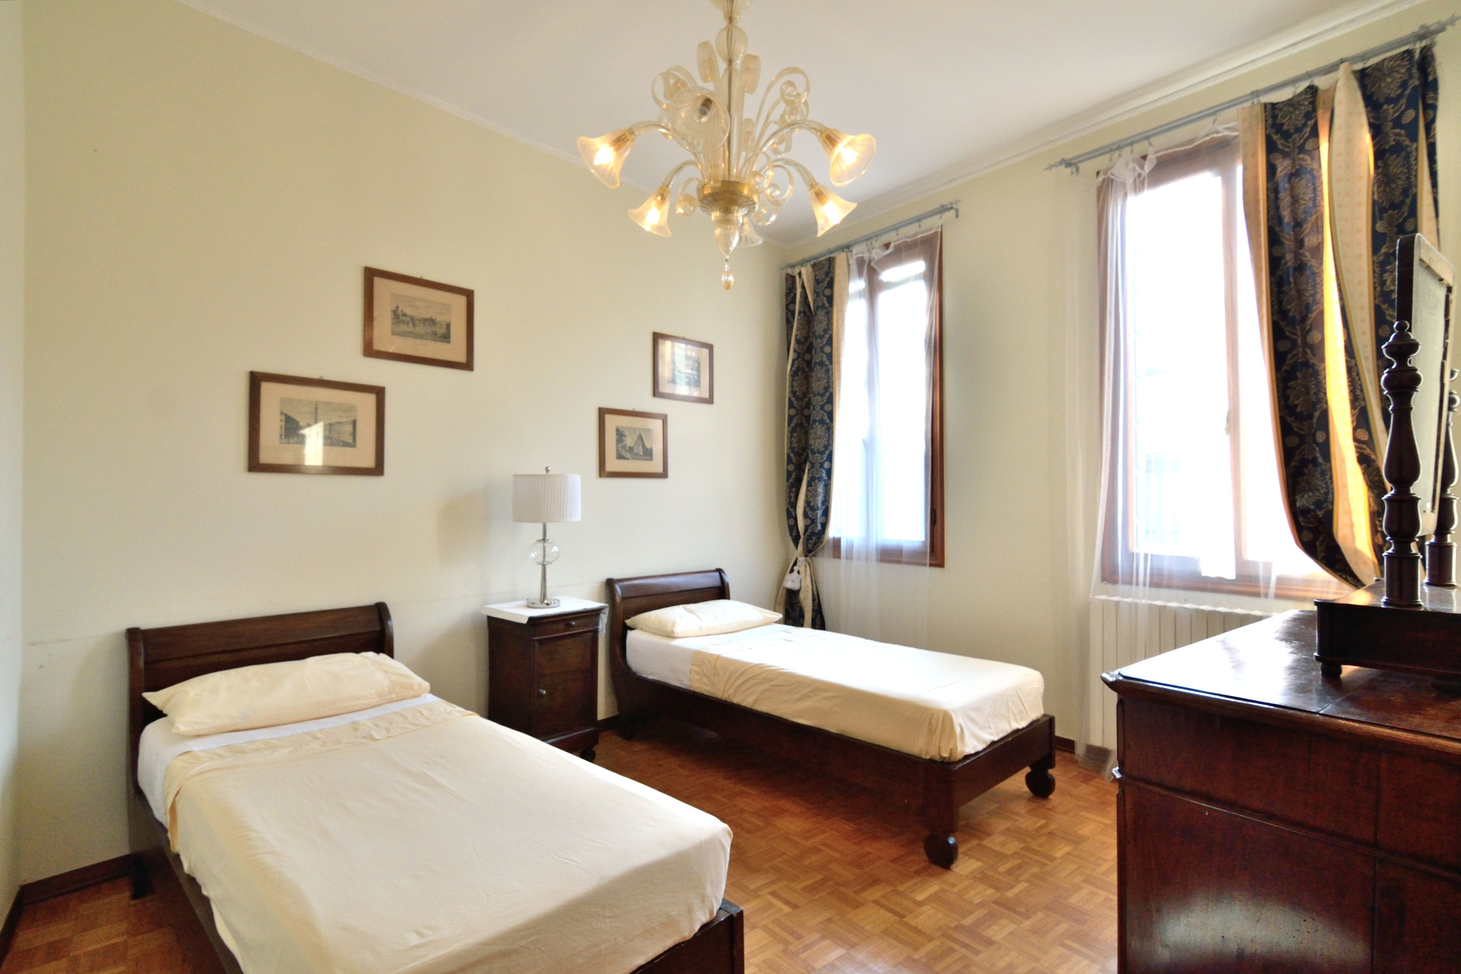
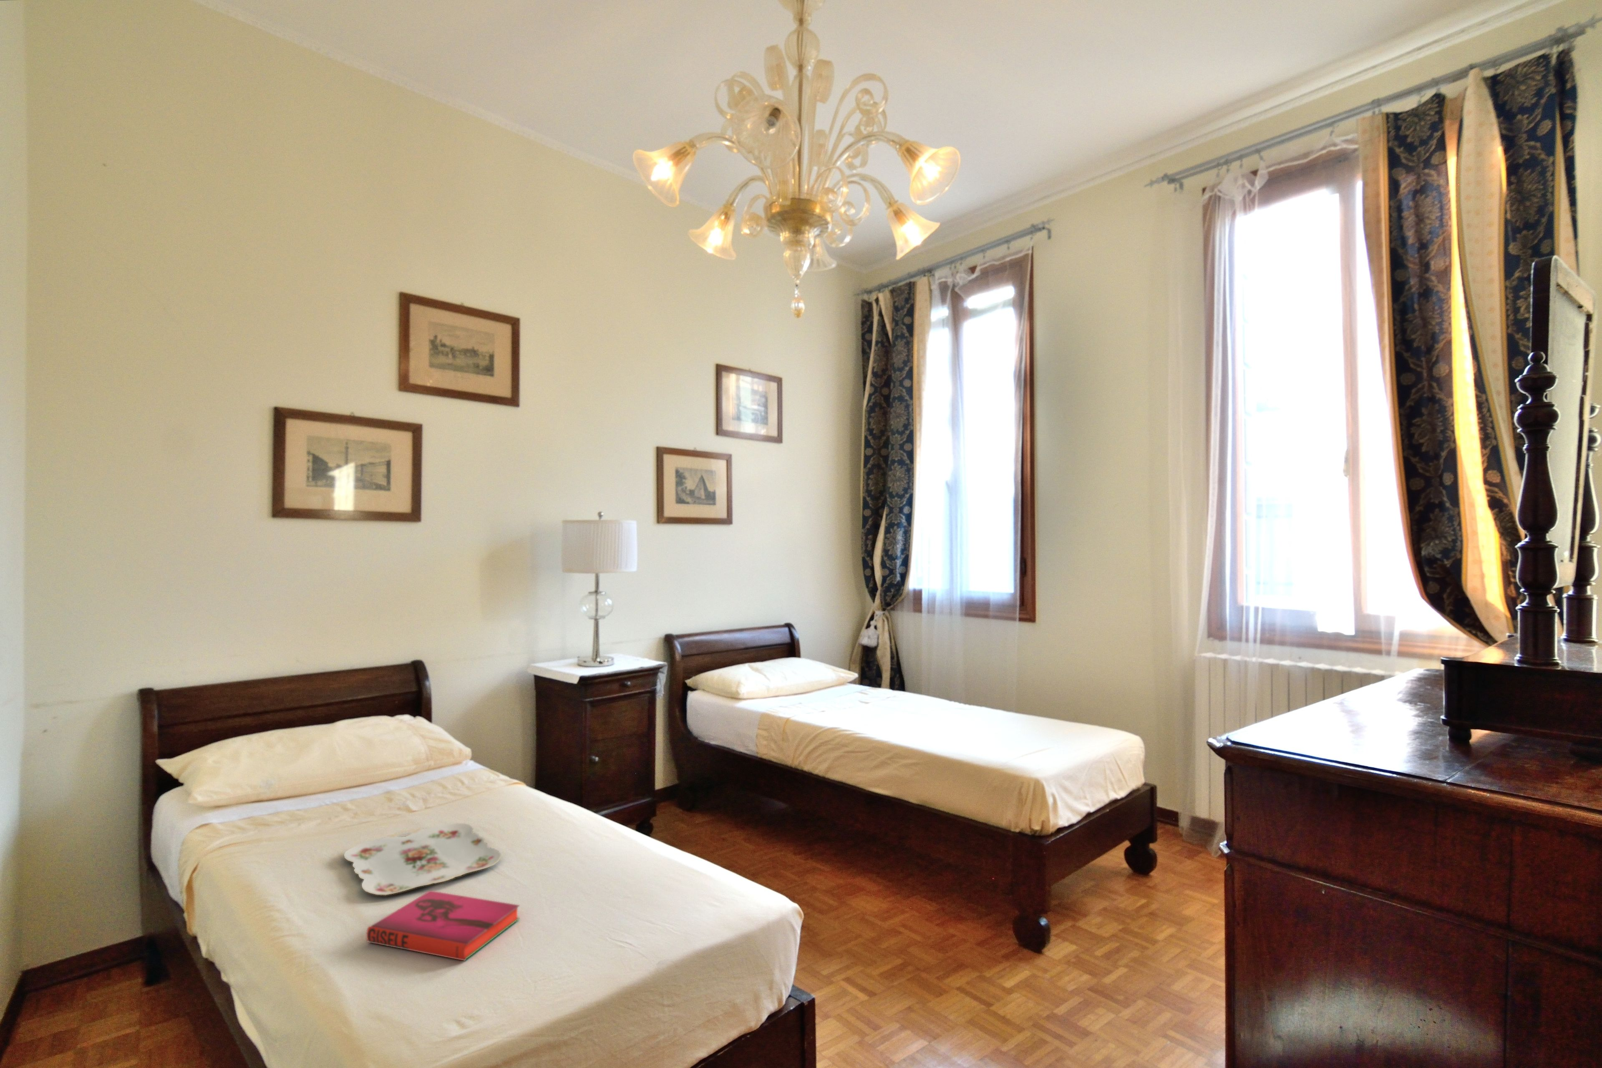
+ hardback book (445, 924)
+ serving tray (422, 857)
